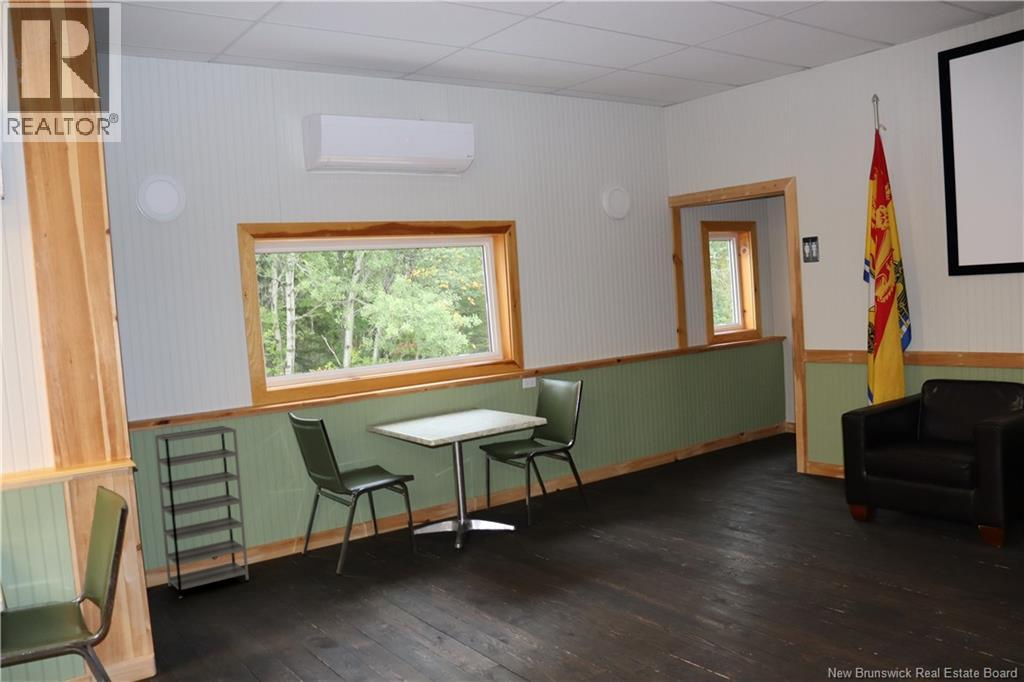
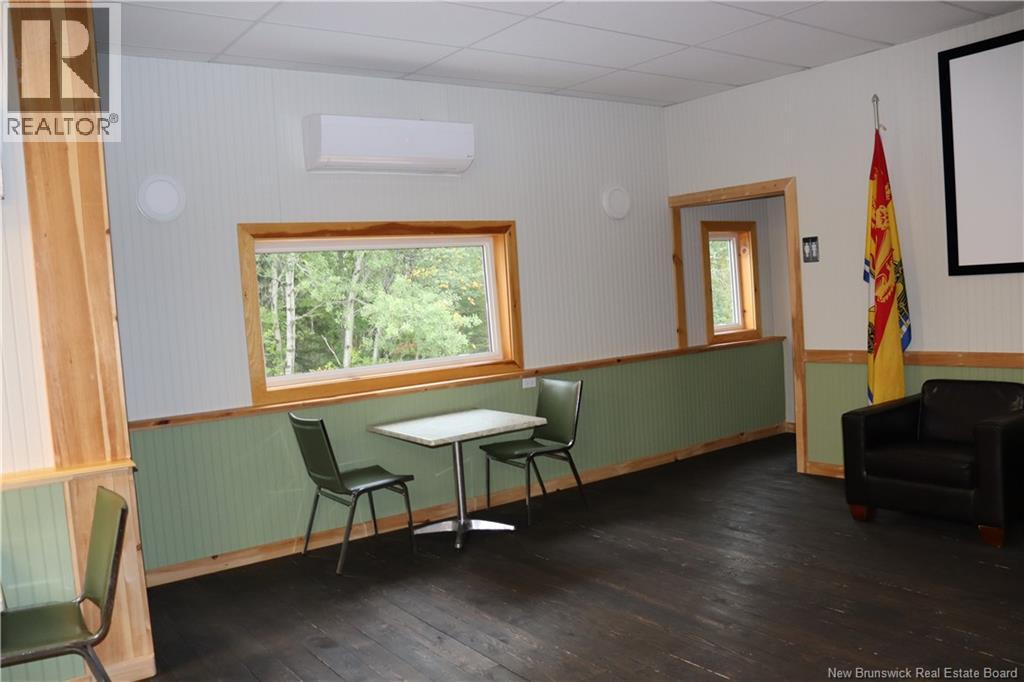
- shelving unit (202, 508)
